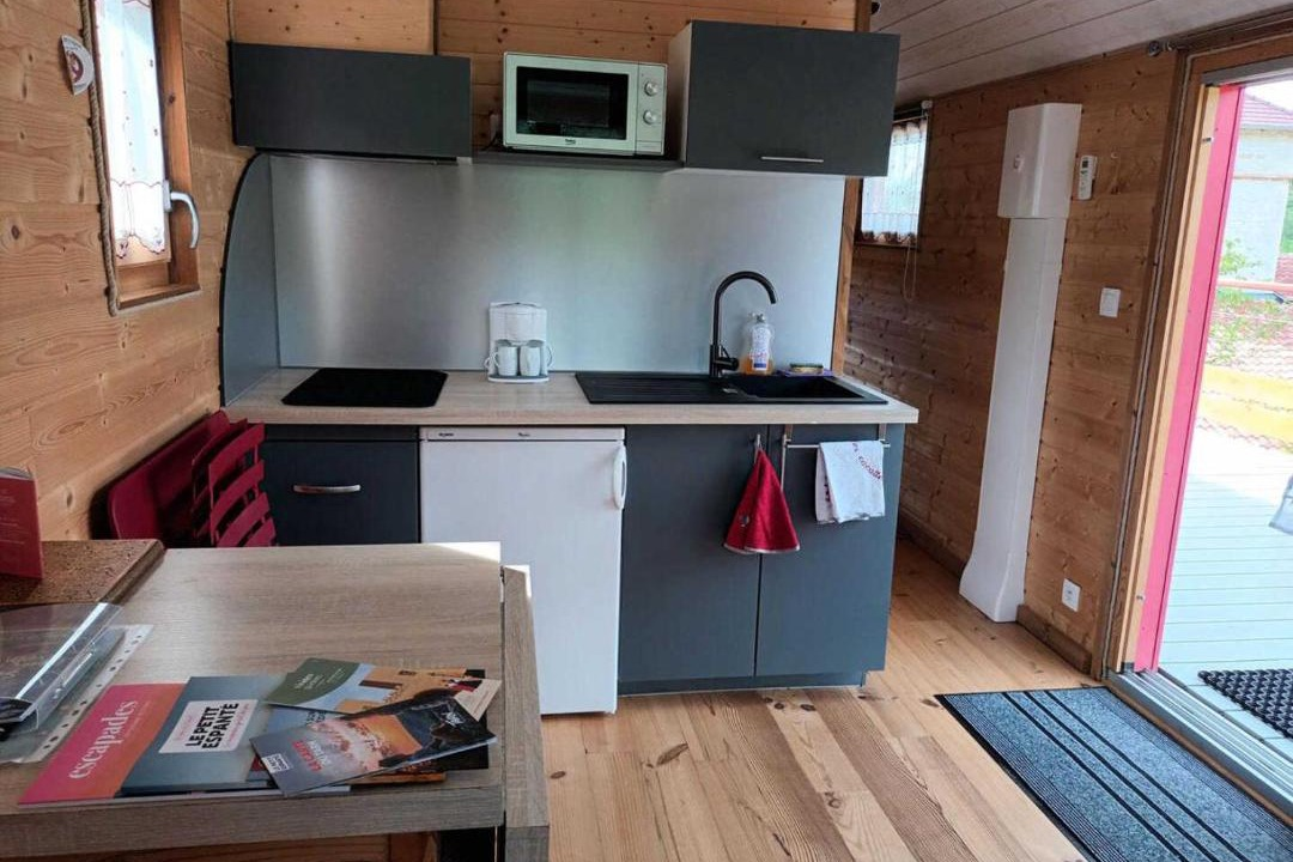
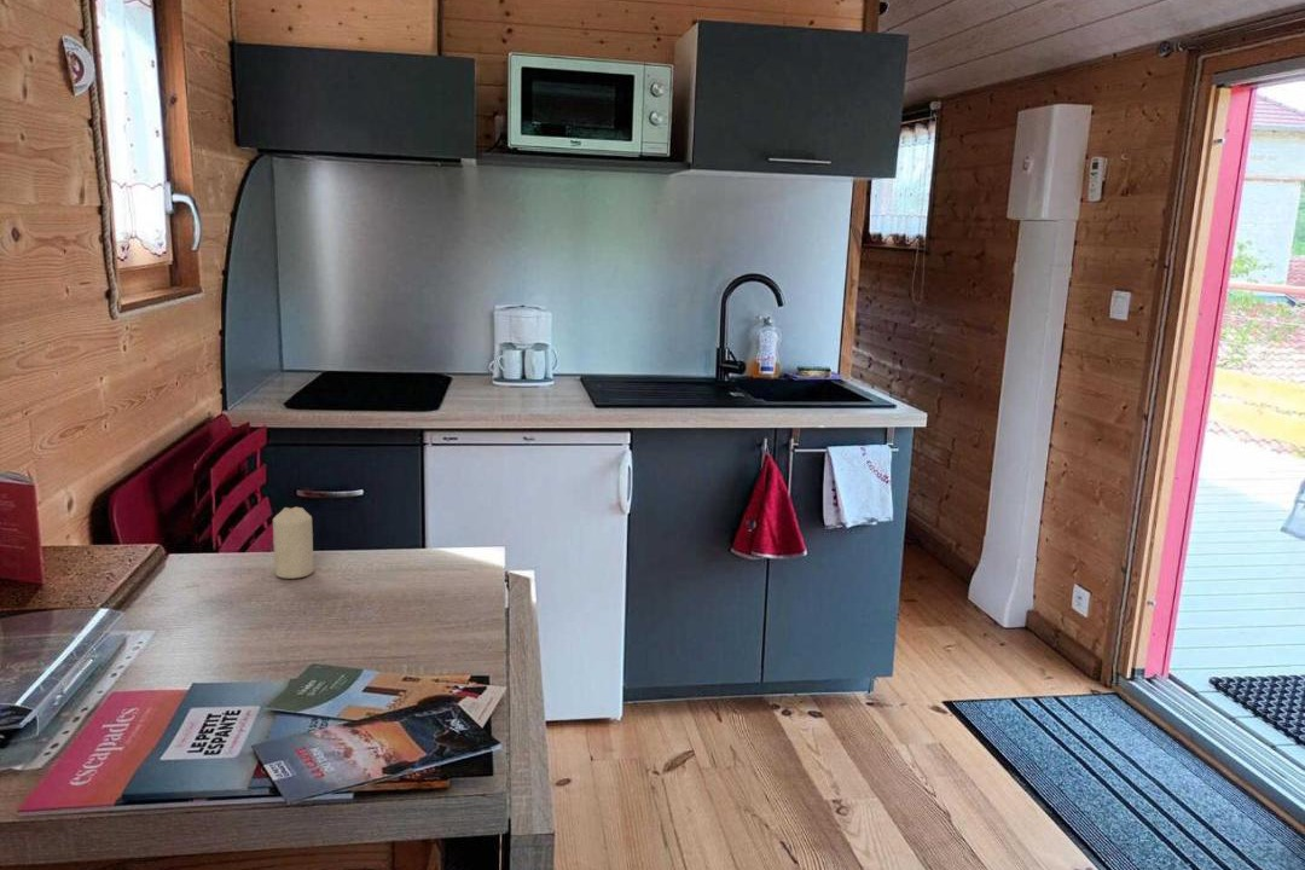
+ candle (292, 540)
